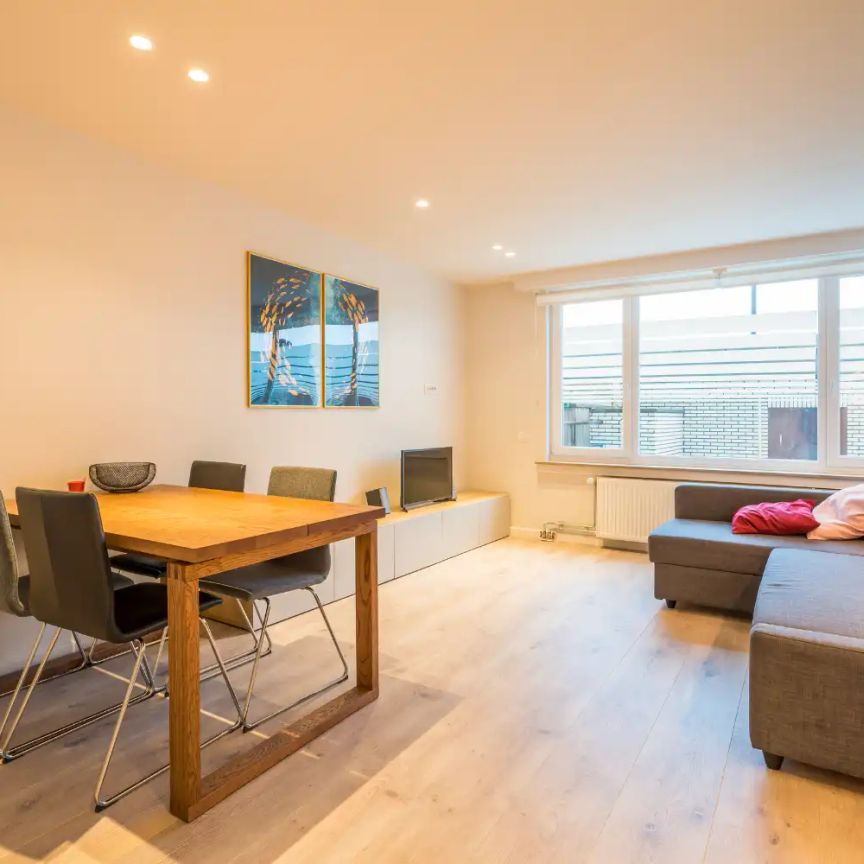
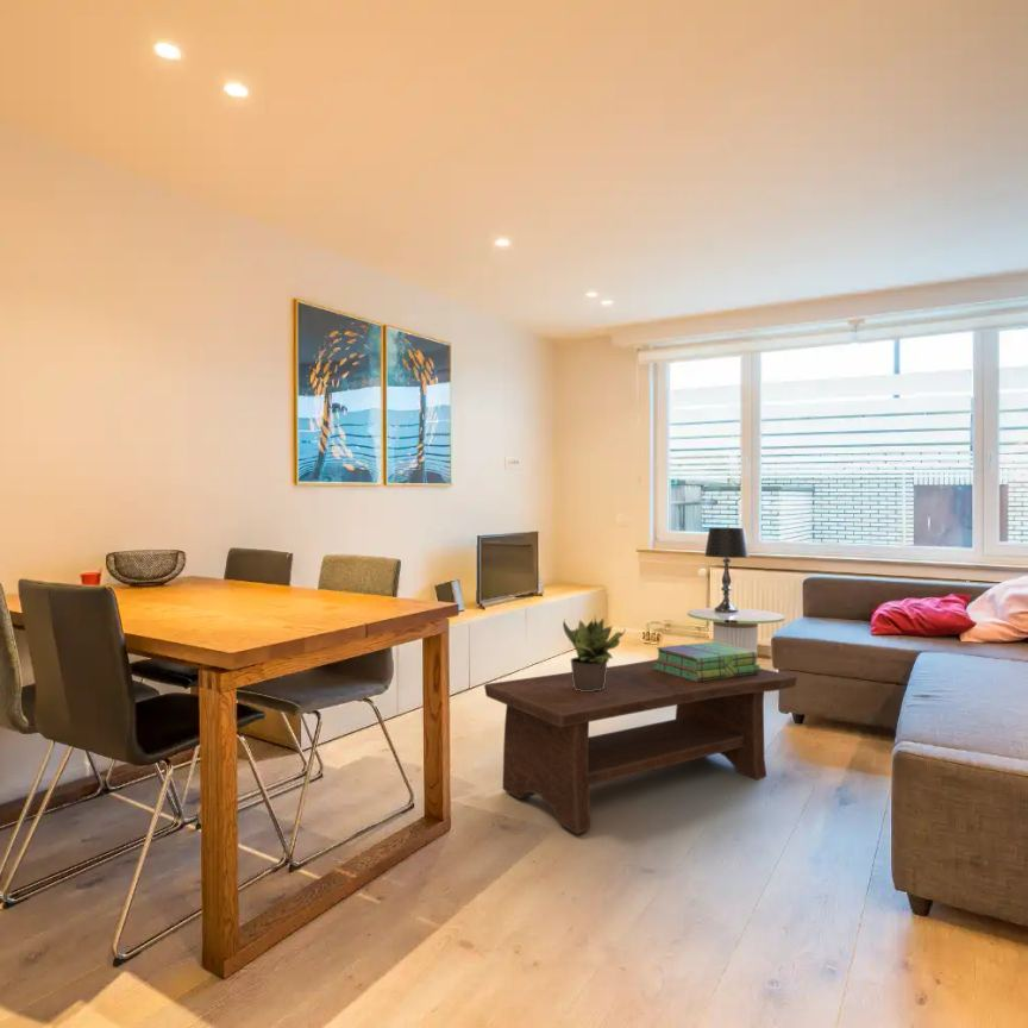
+ table lamp (726, 569)
+ stack of books (706, 659)
+ coffee table (640, 731)
+ side table (734, 645)
+ potted plant (590, 651)
